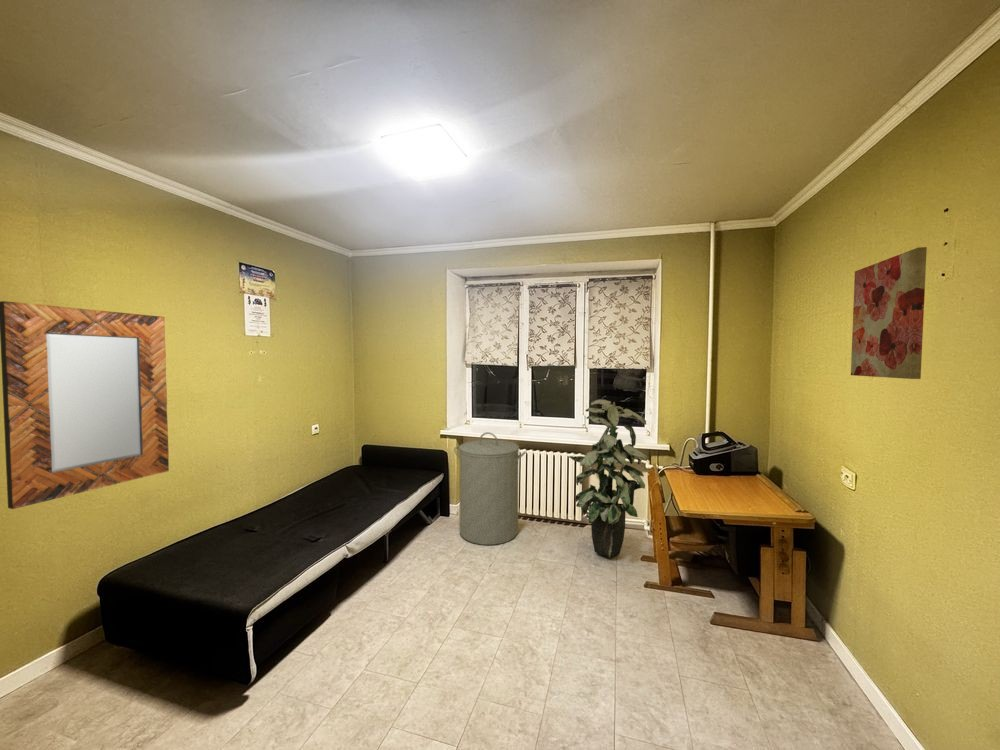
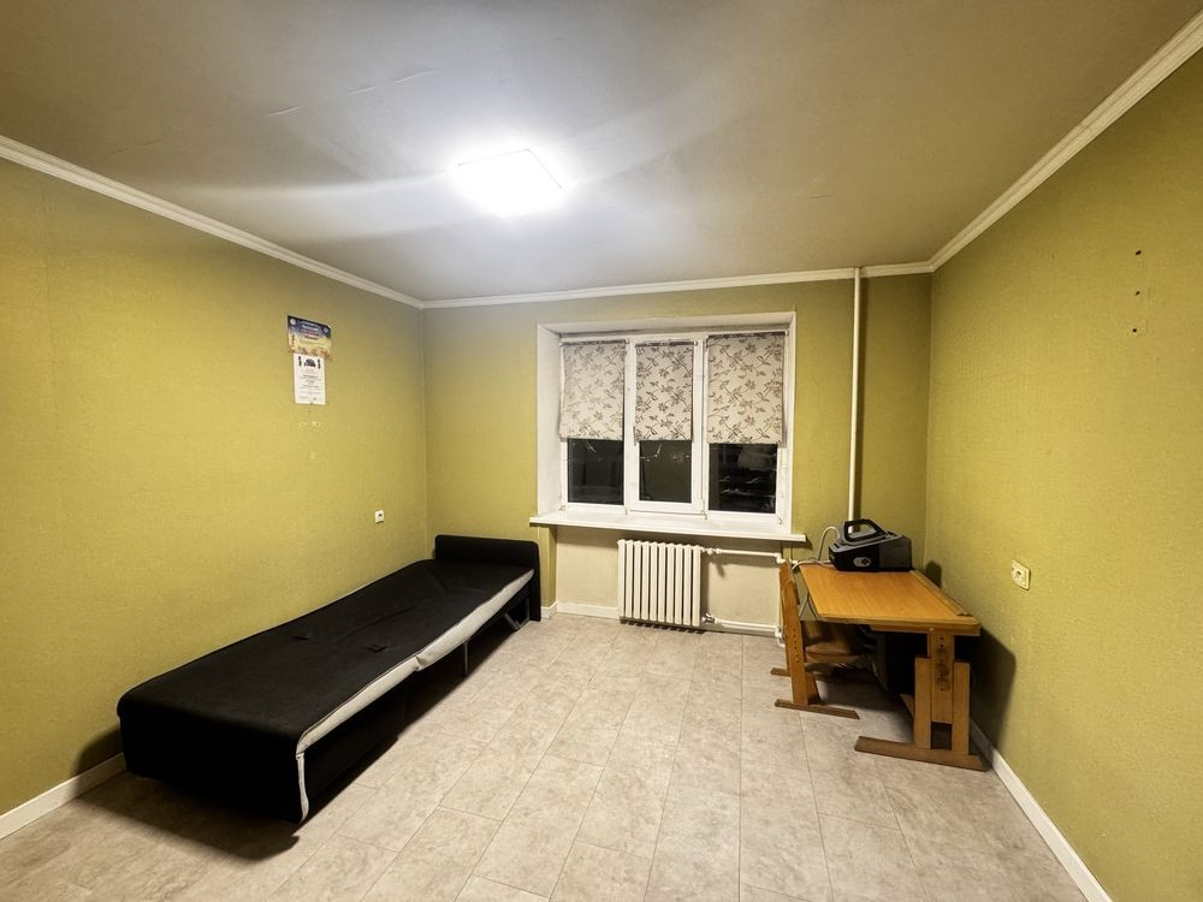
- wall art (883, 319)
- indoor plant (606, 475)
- laundry hamper (489, 482)
- home mirror (97, 399)
